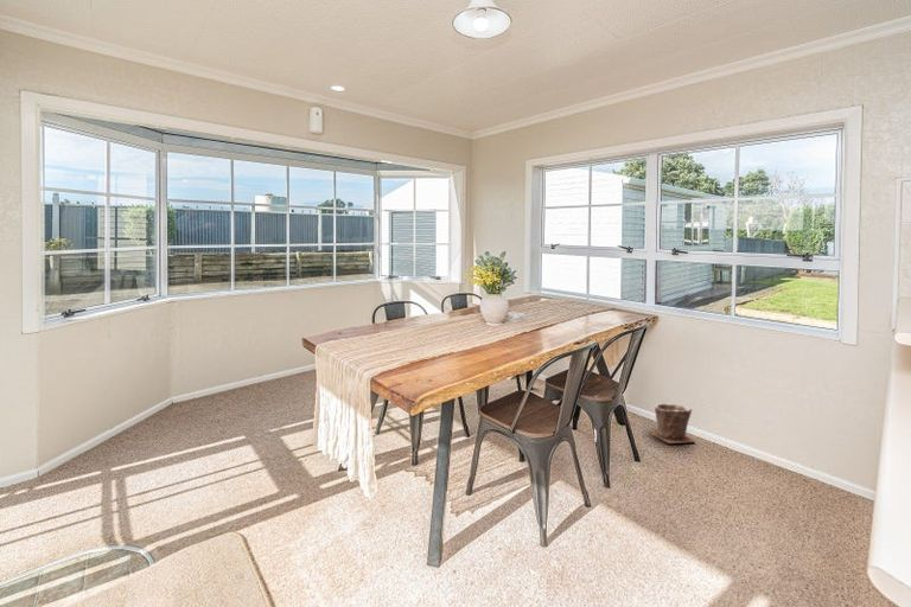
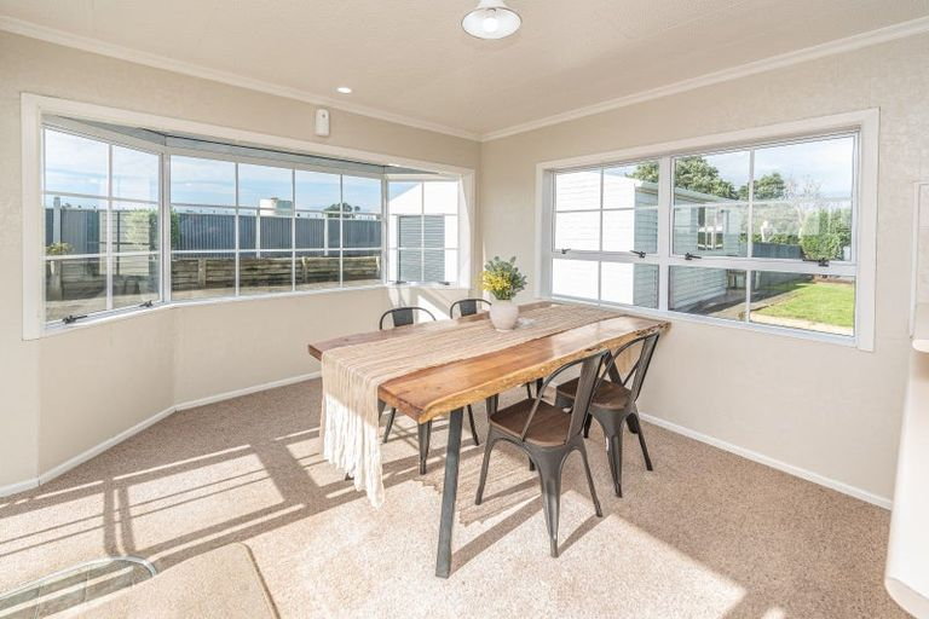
- plant pot (673, 421)
